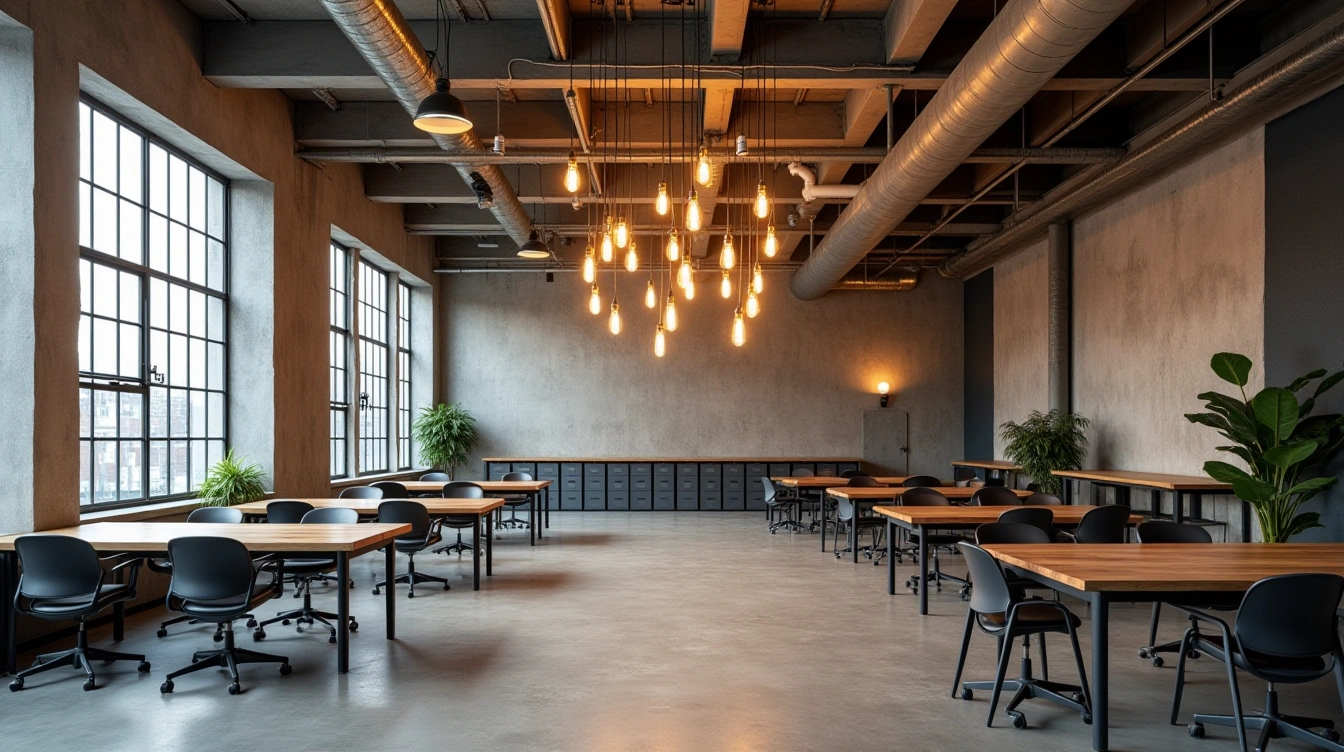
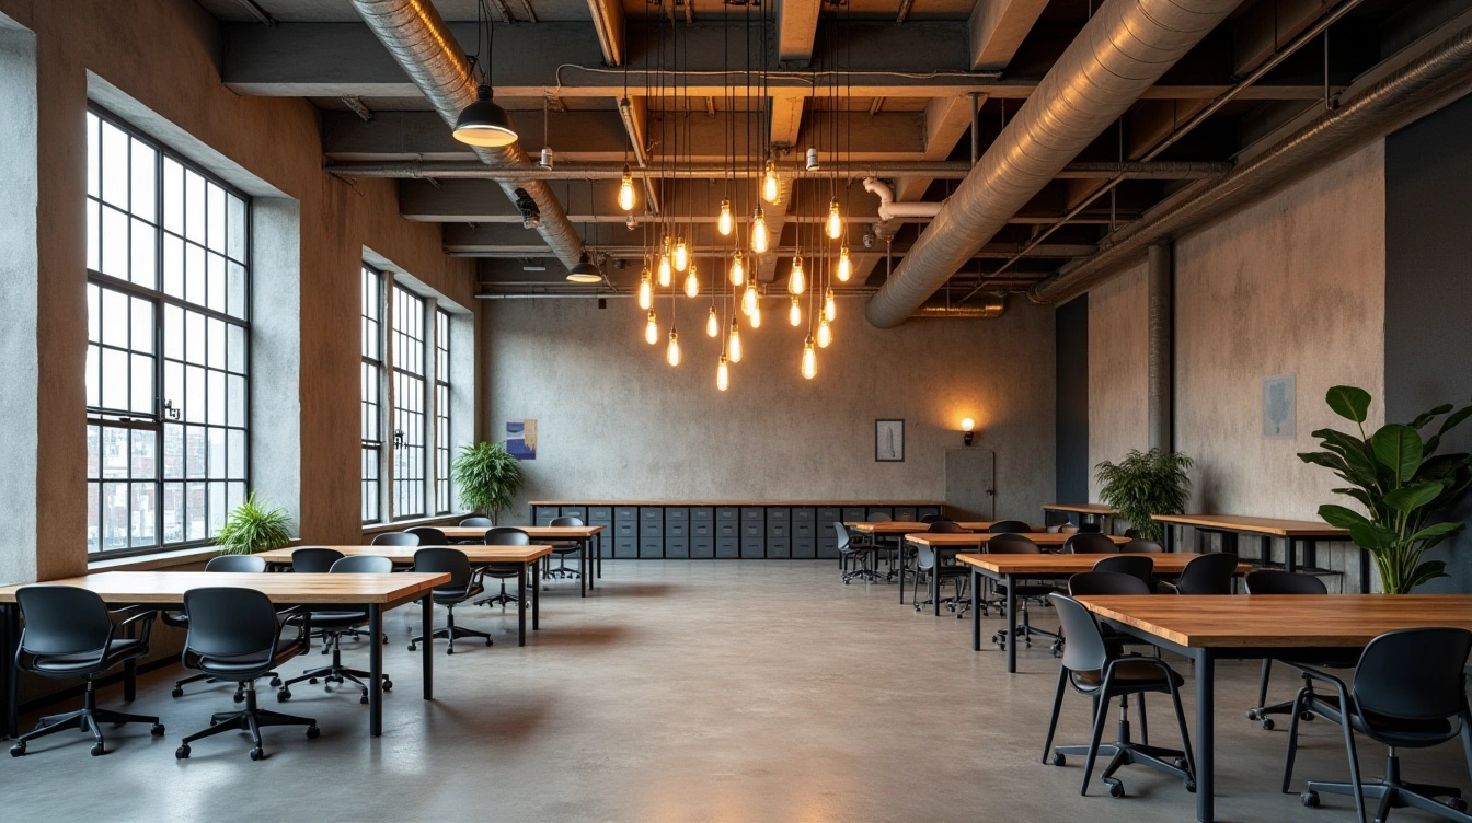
+ wall art (1278, 407)
+ wall art (889, 440)
+ wall art (521, 439)
